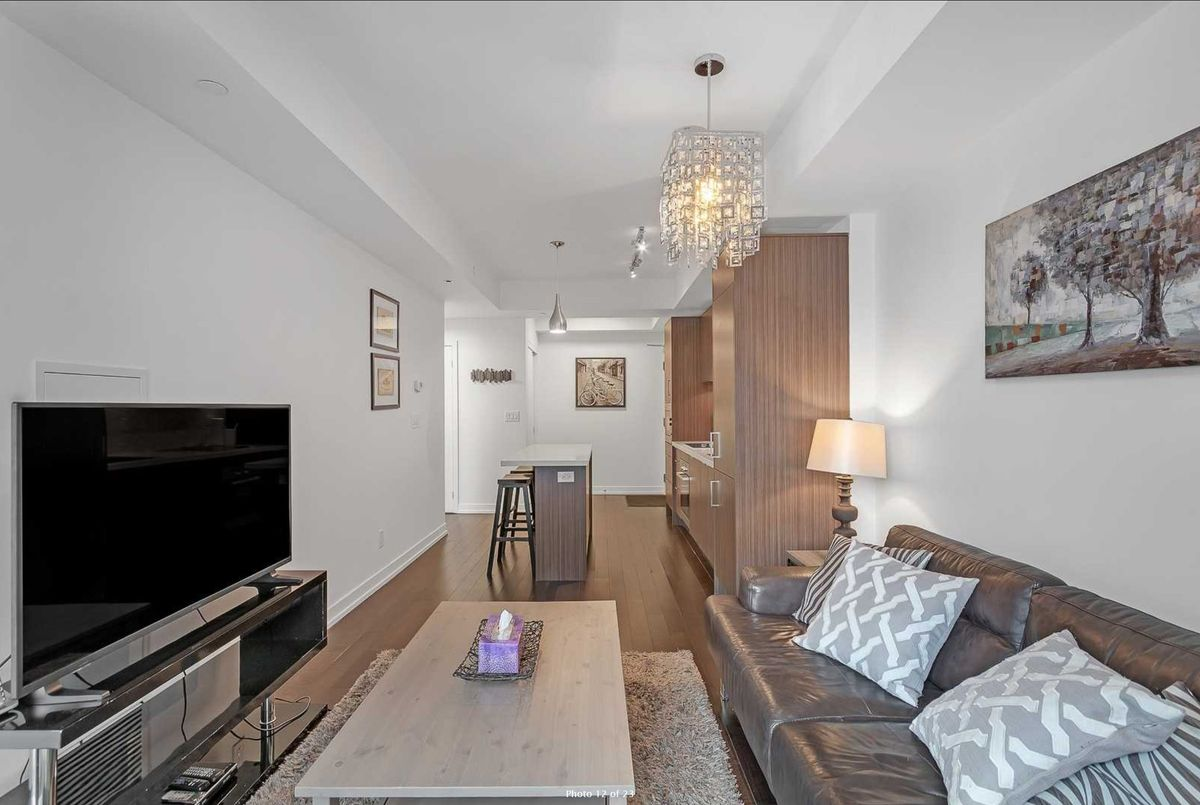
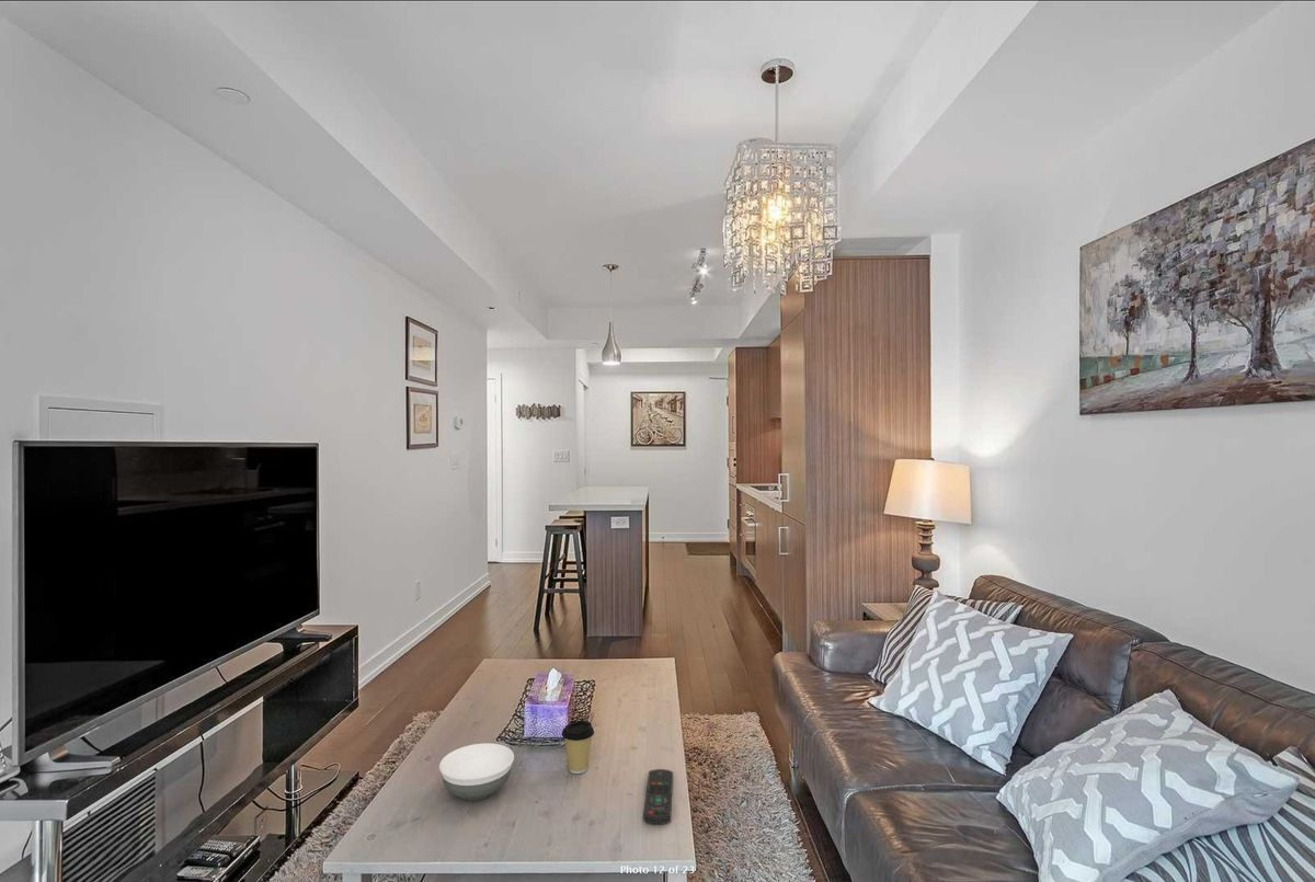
+ coffee cup (578, 747)
+ remote control (659, 794)
+ bowl (477, 775)
